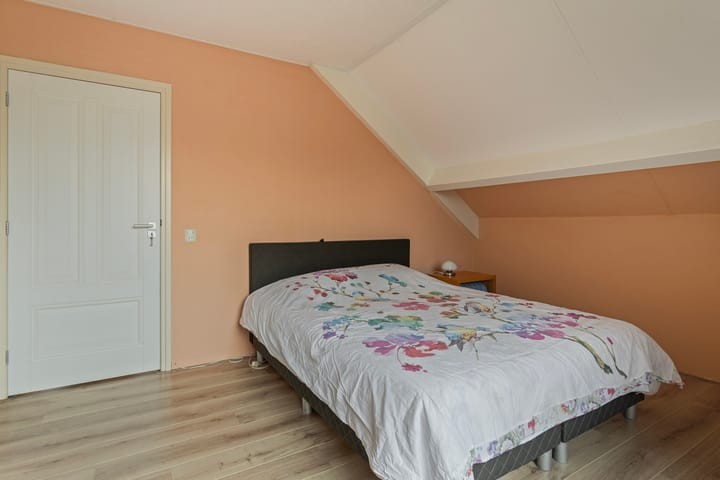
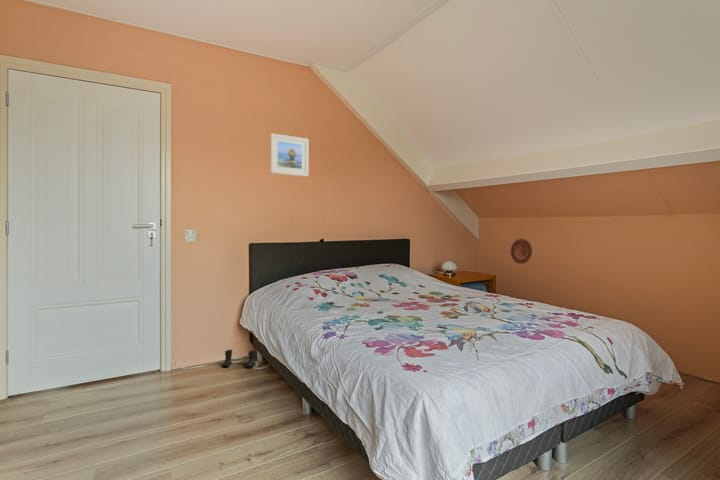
+ decorative plate (521, 251)
+ boots (231, 356)
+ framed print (289, 155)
